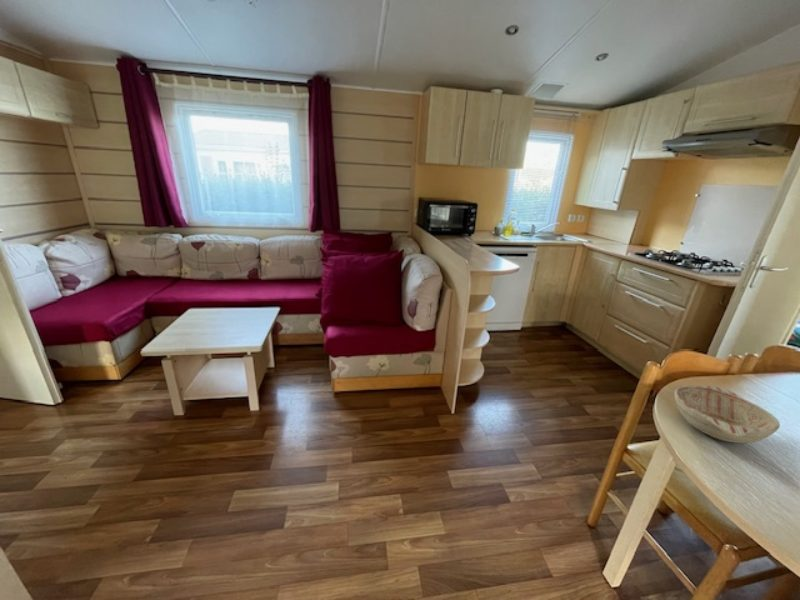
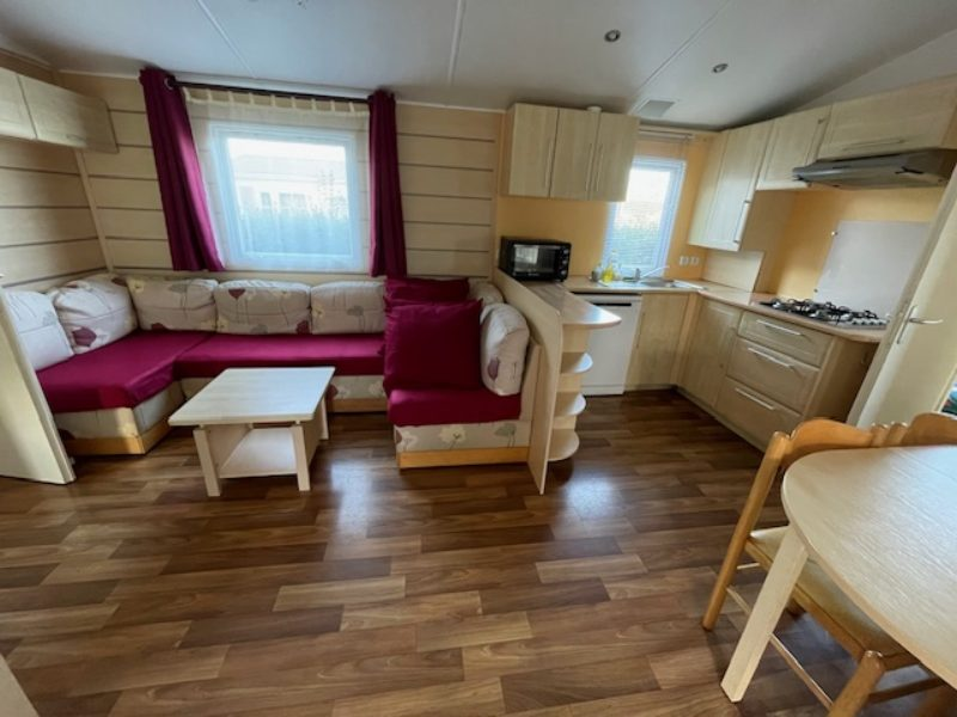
- decorative bowl (718, 416)
